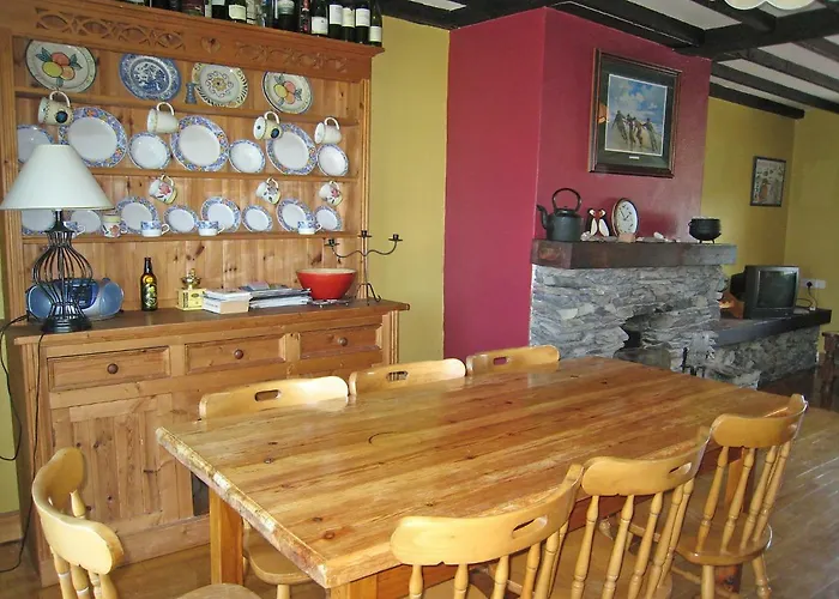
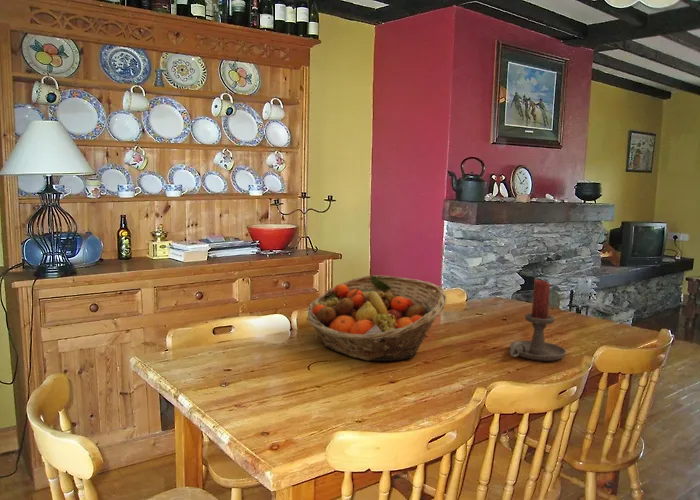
+ candle holder (535, 318)
+ fruit basket (374, 314)
